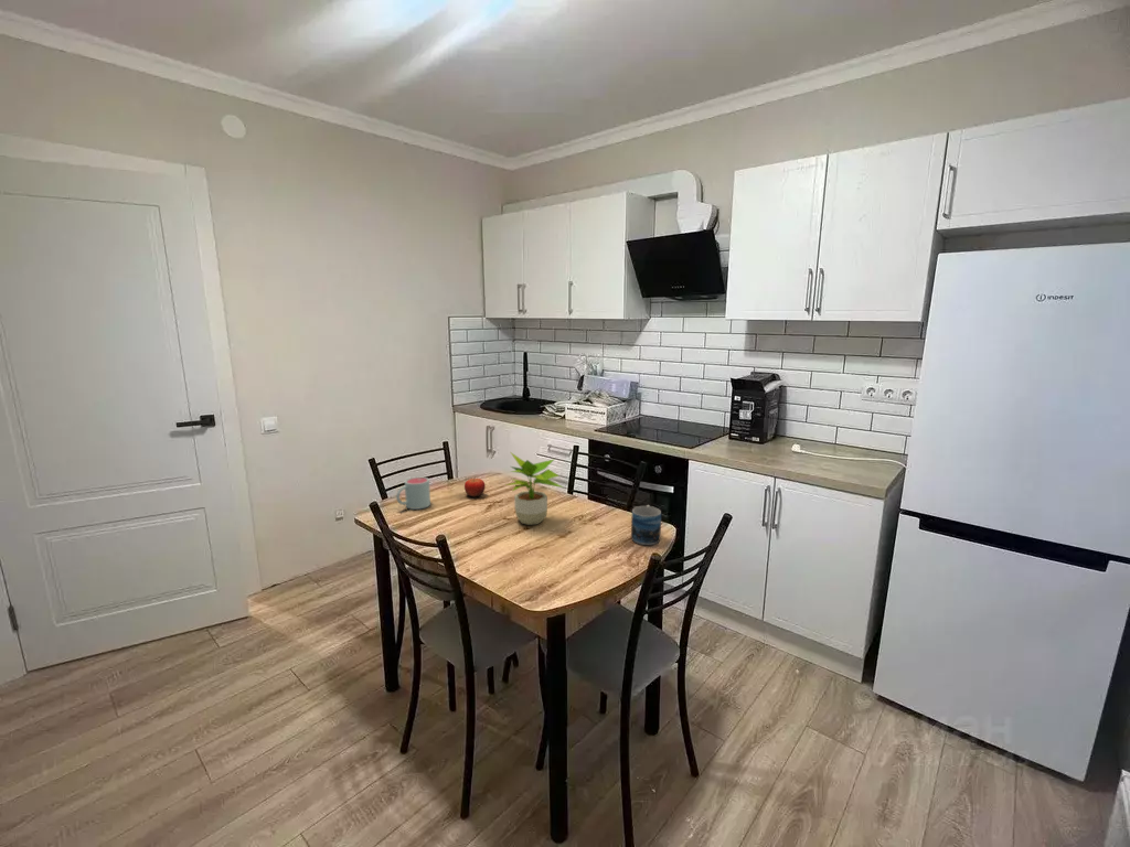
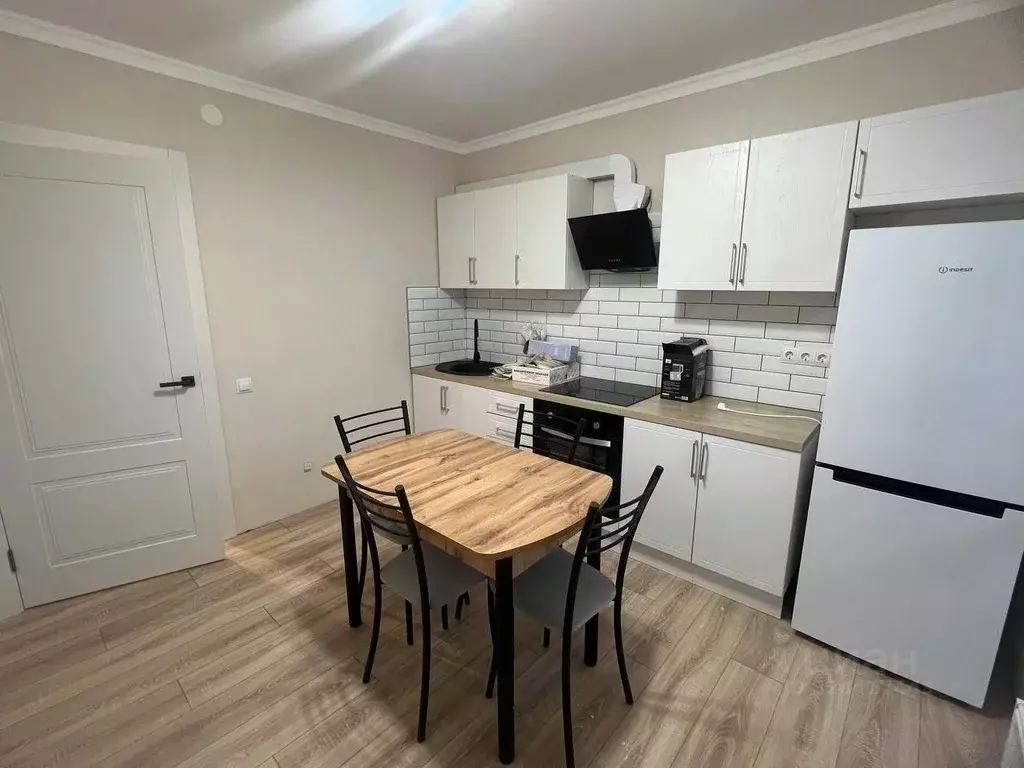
- mug (646, 522)
- mug (412, 494)
- potted plant (533, 489)
- fruit (475, 485)
